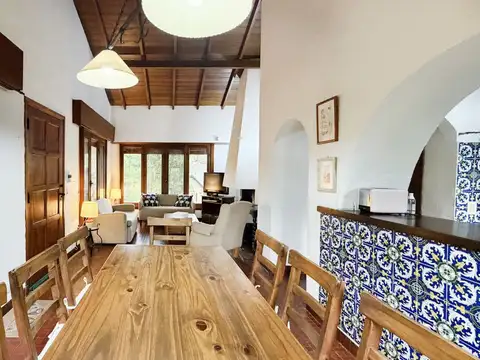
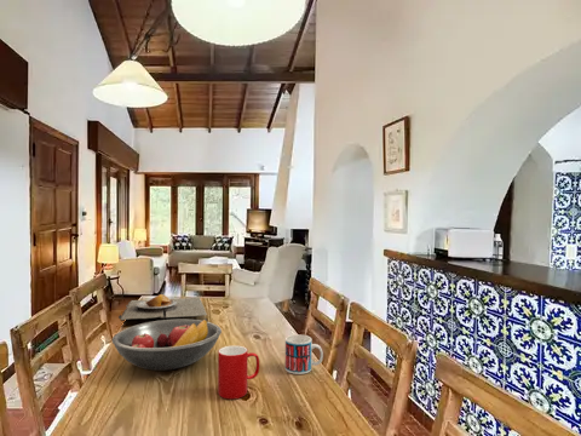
+ fruit bowl (168, 343)
+ mug (303, 352)
+ plate (163, 303)
+ cup (238, 371)
